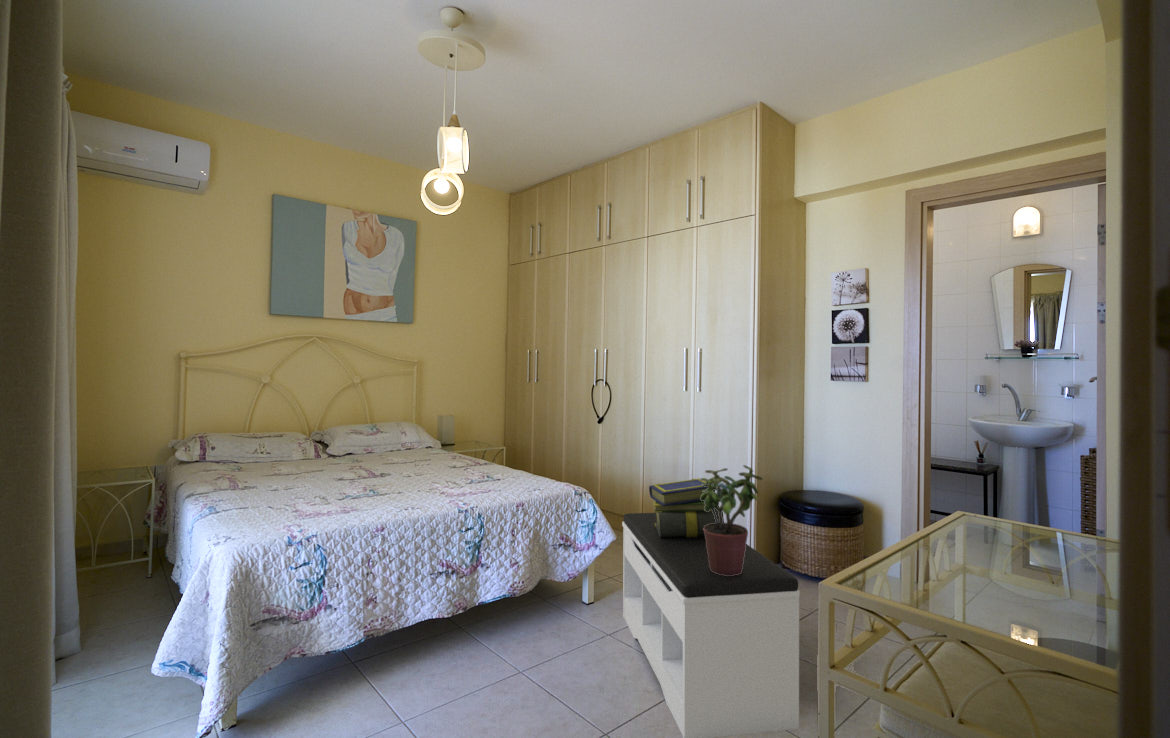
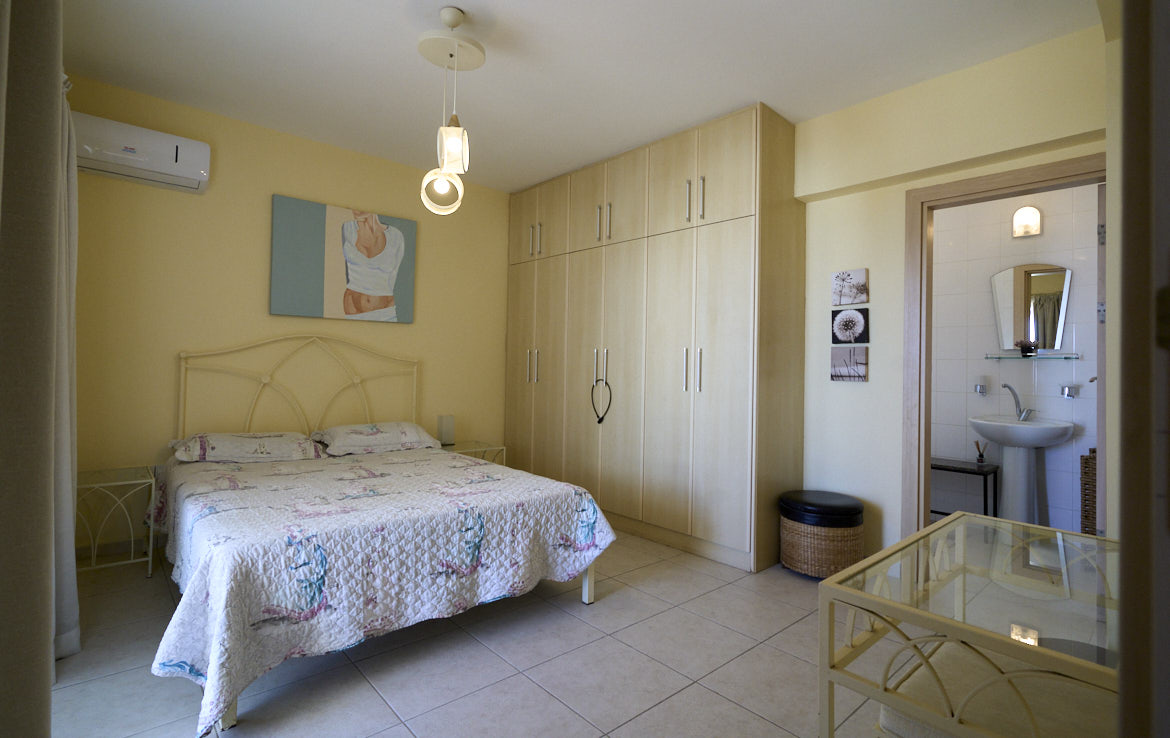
- stack of books (685, 506)
- potted plant (729, 519)
- bench (694, 600)
